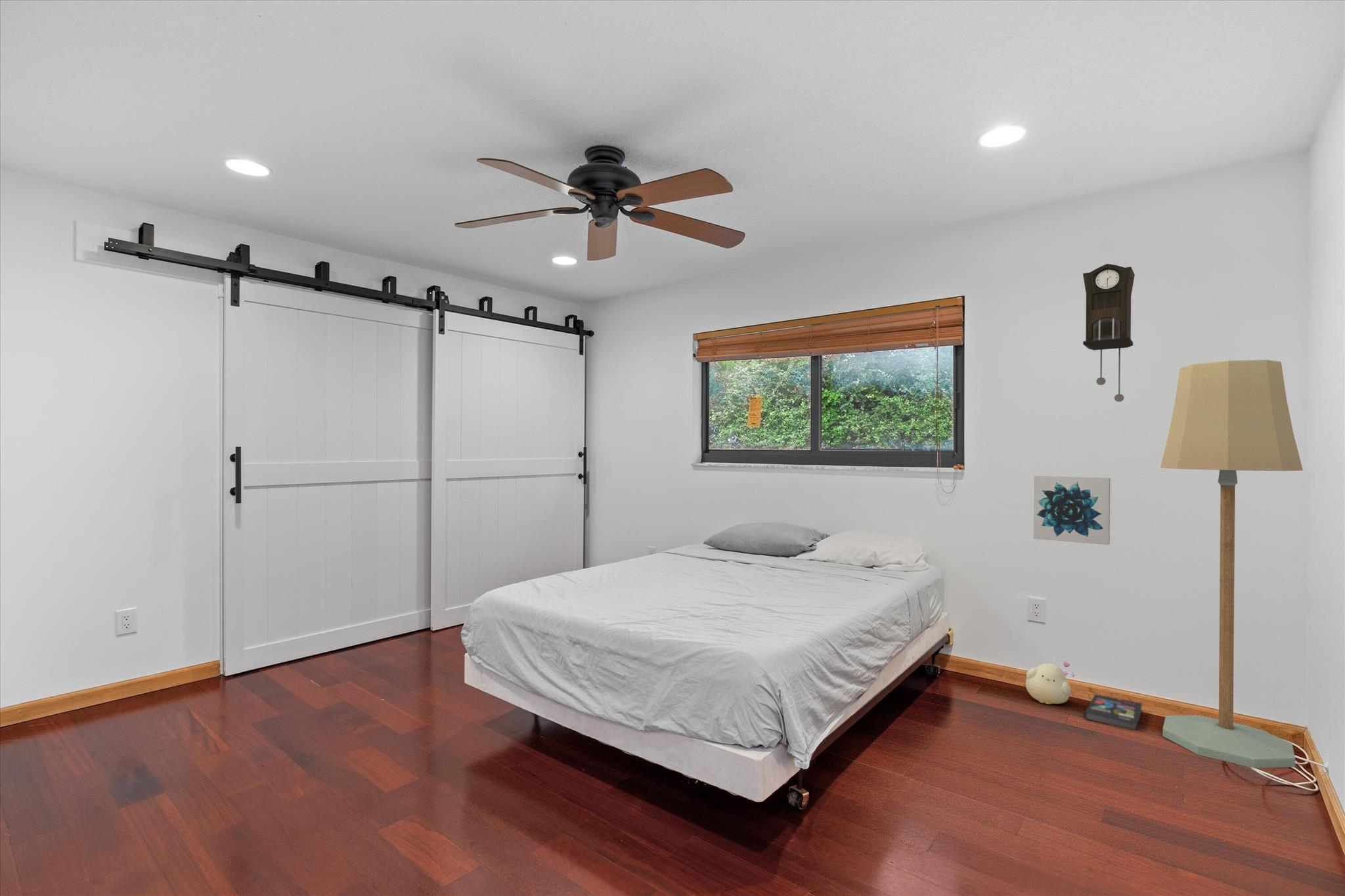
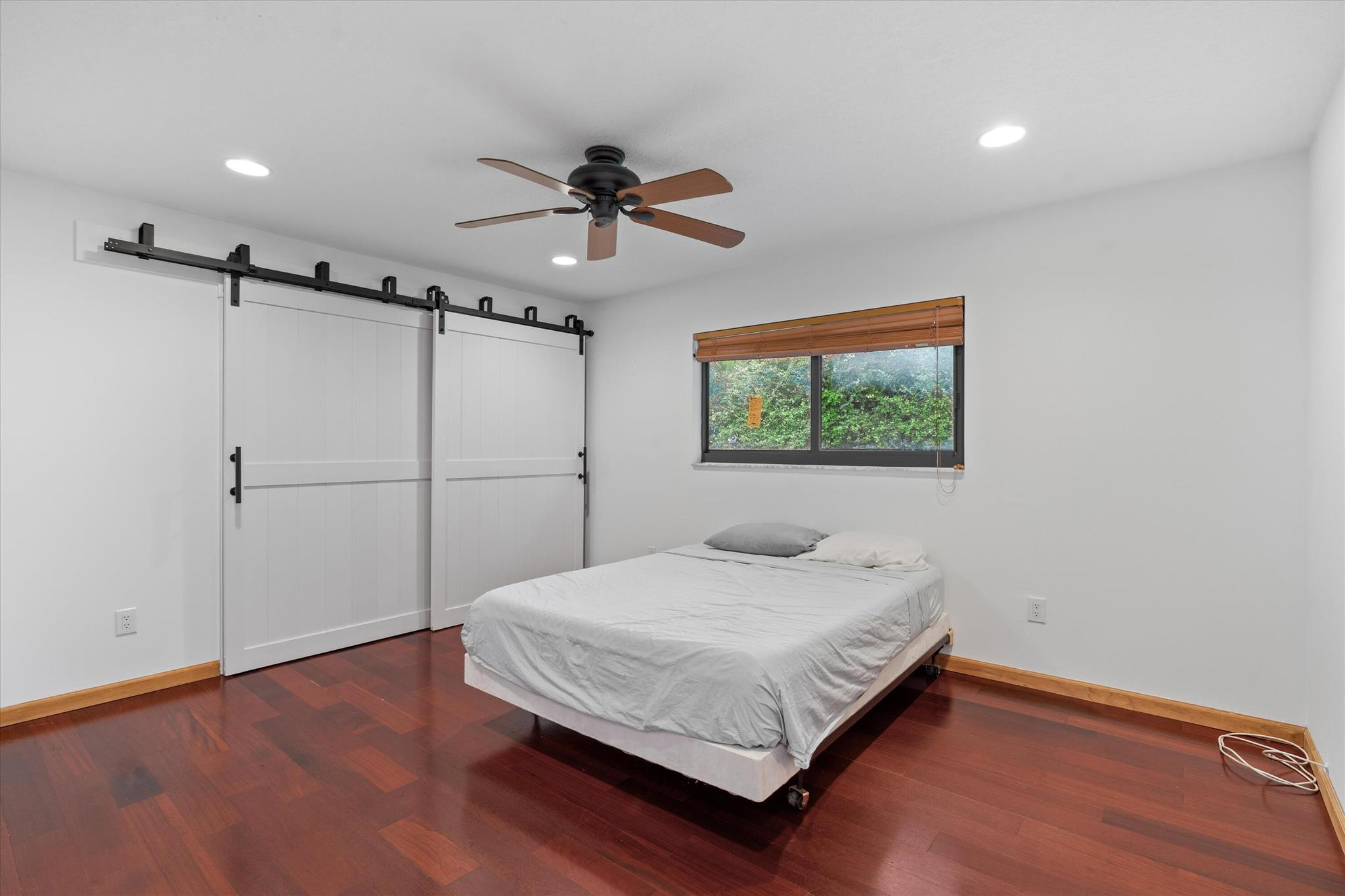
- floor lamp (1227, 554)
- book (1114, 711)
- wall art (1070, 509)
- pendulum clock (1108, 334)
- plush toy (1050, 679)
